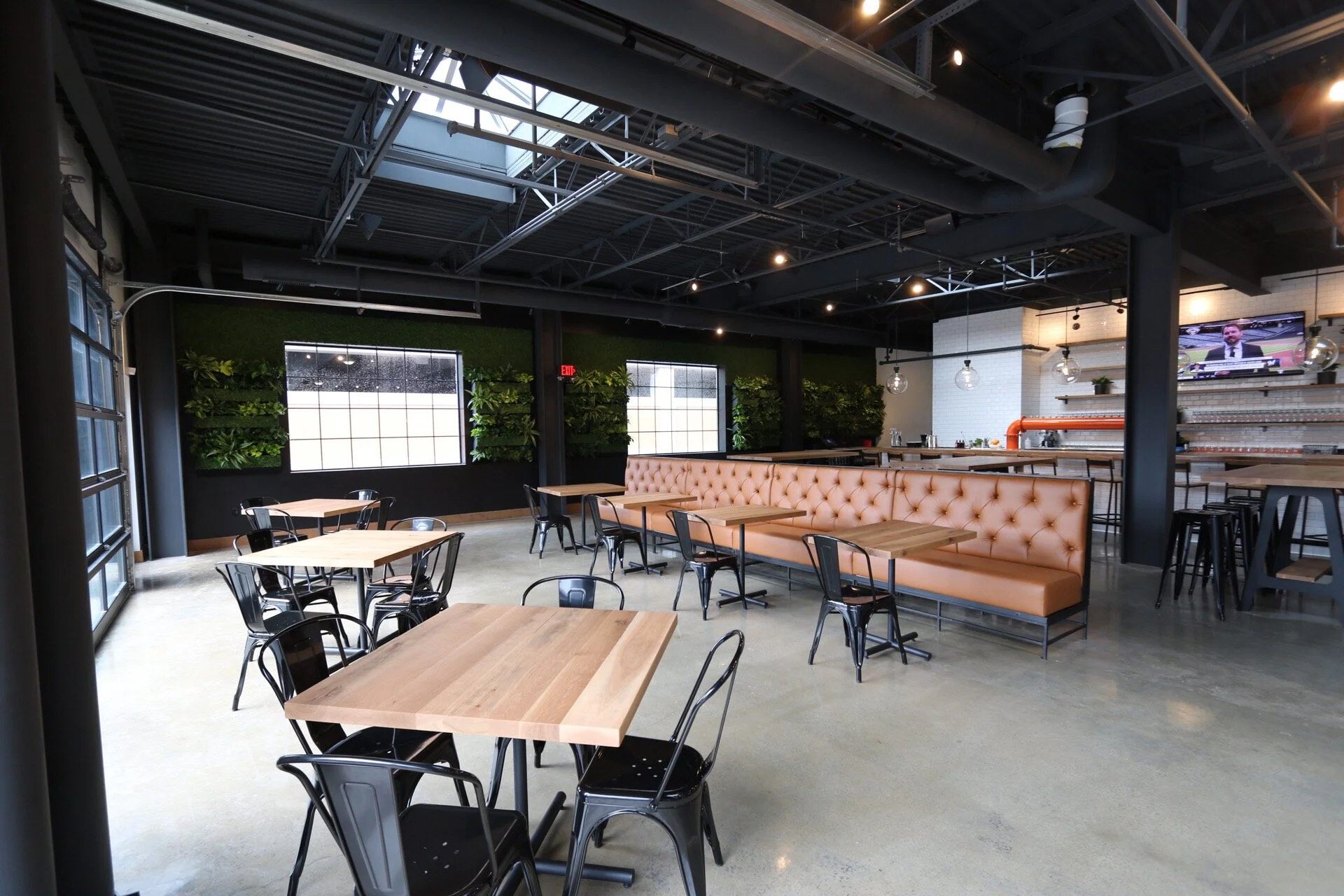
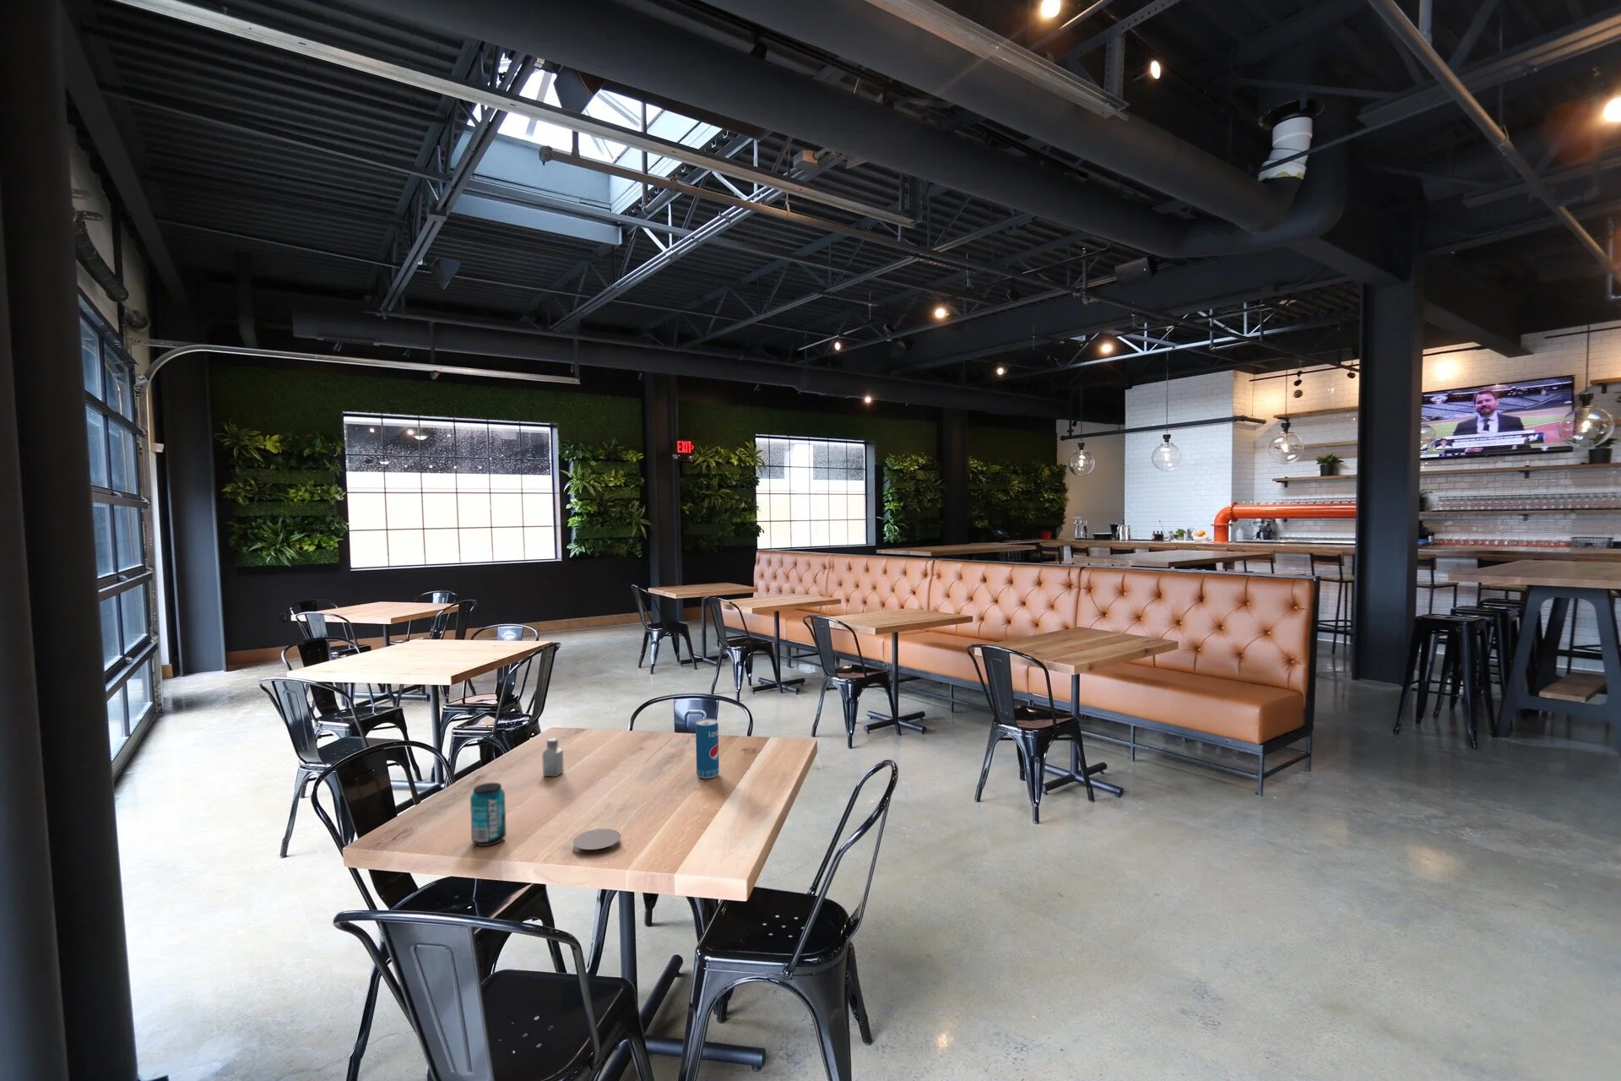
+ beverage can (488, 813)
+ beverage can (707, 748)
+ coaster (597, 841)
+ saltshaker (552, 755)
